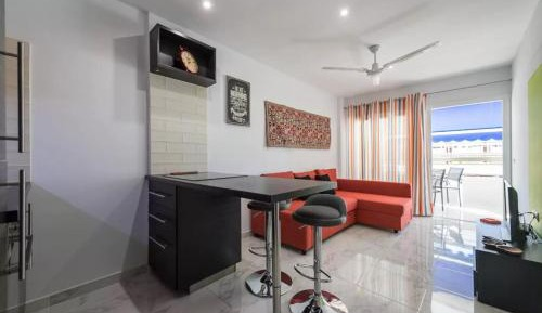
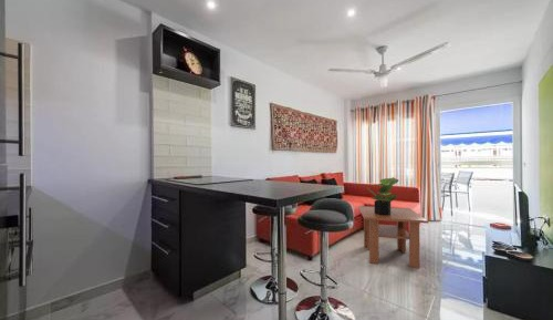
+ potted plant (385, 195)
+ coffee table (388, 234)
